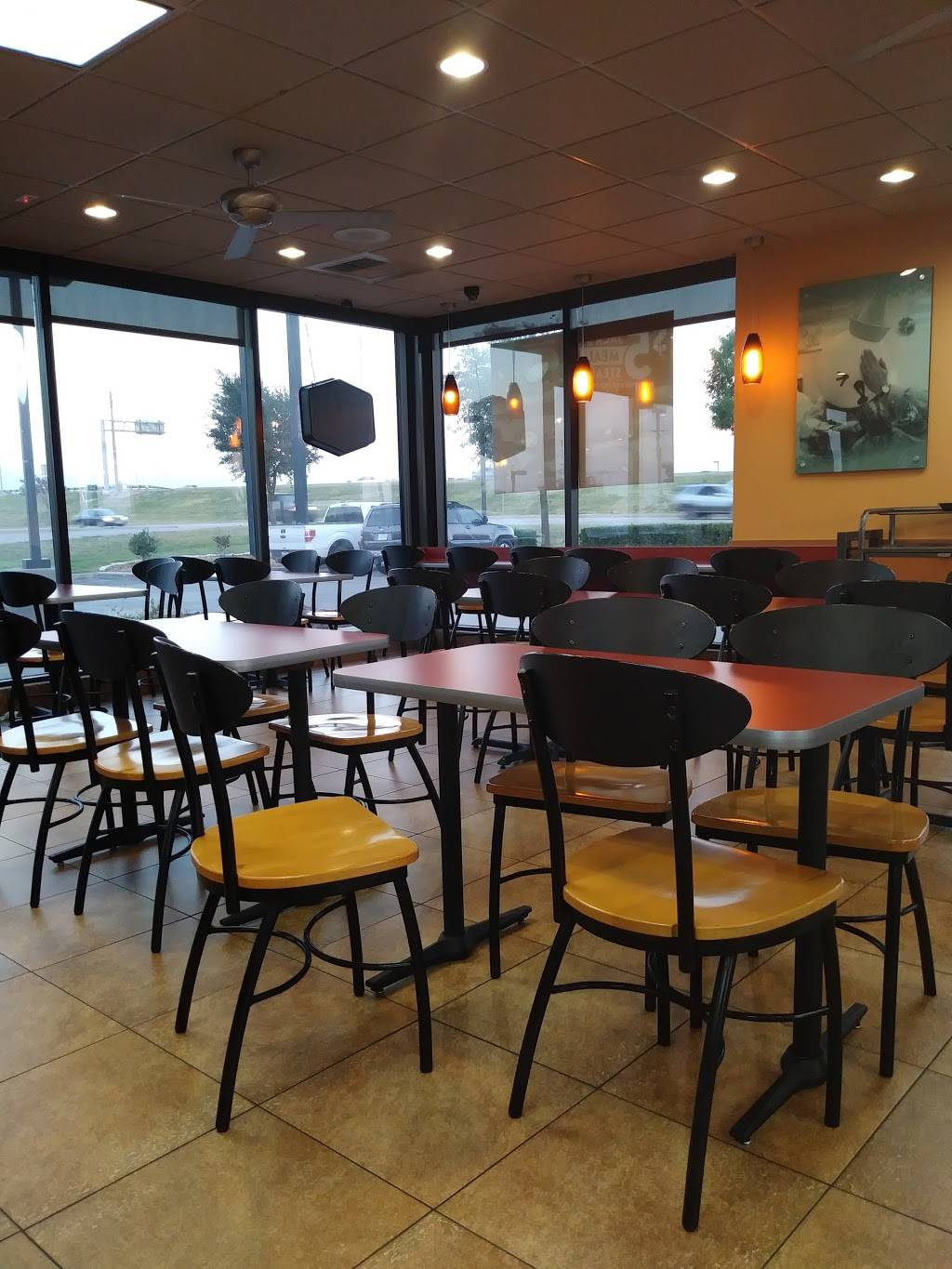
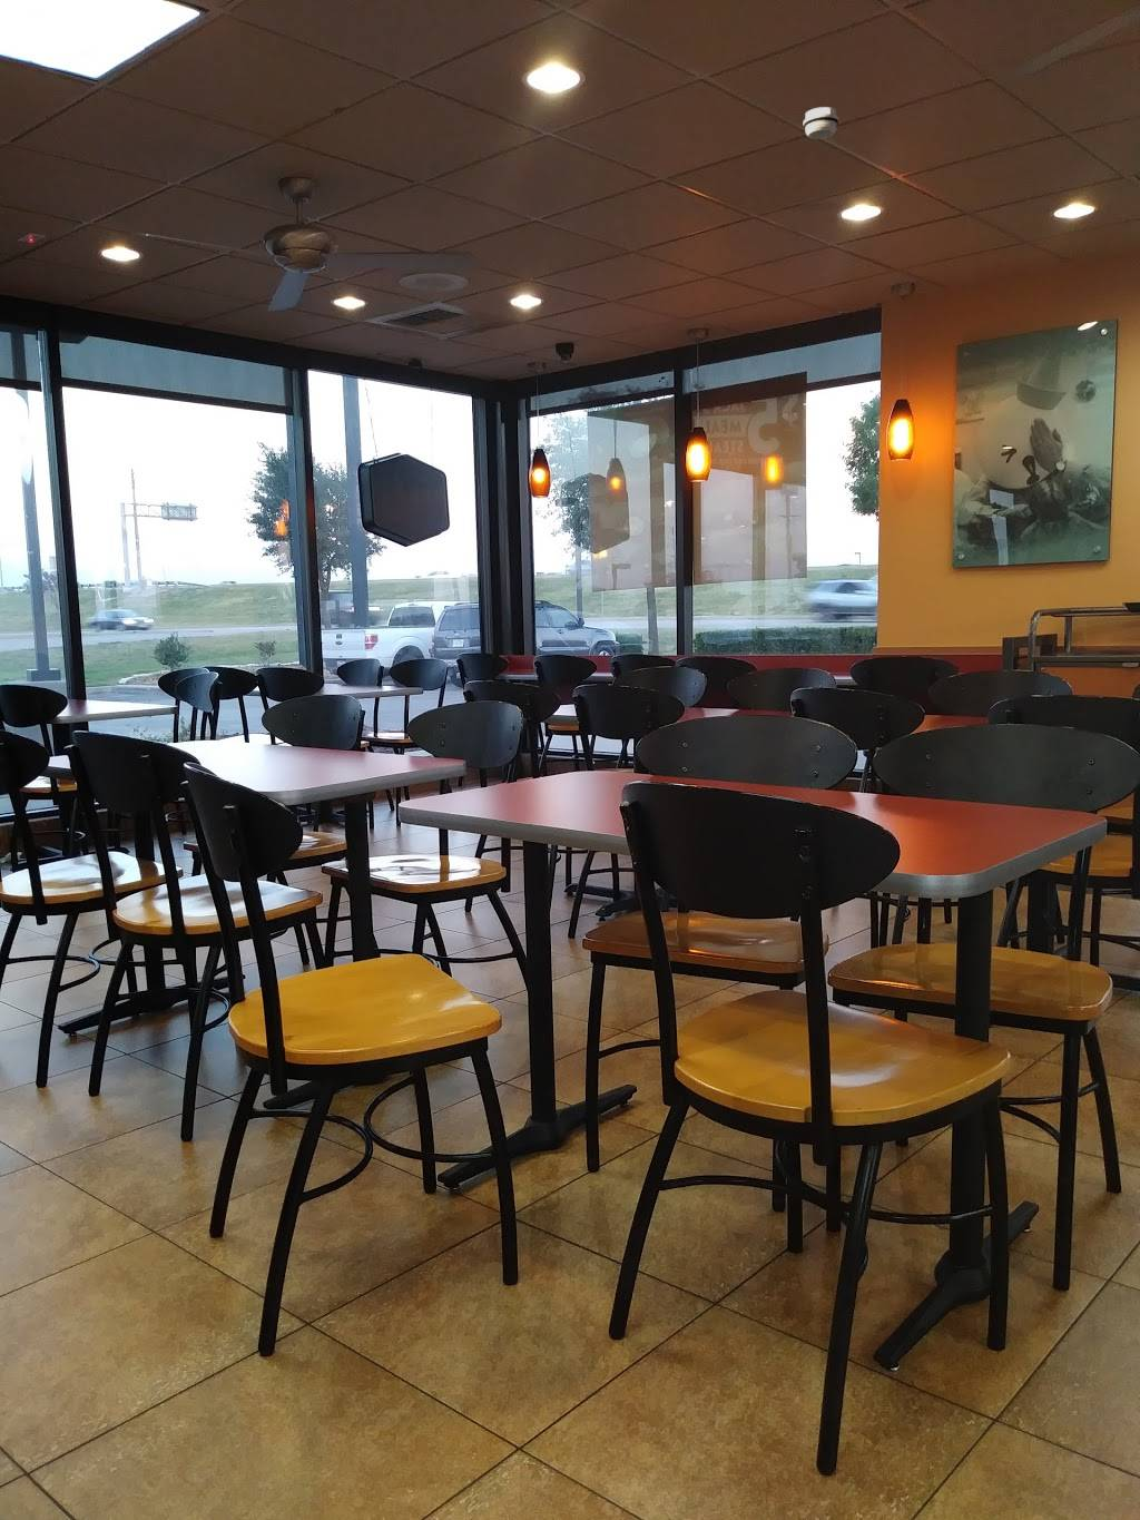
+ smoke detector (820, 123)
